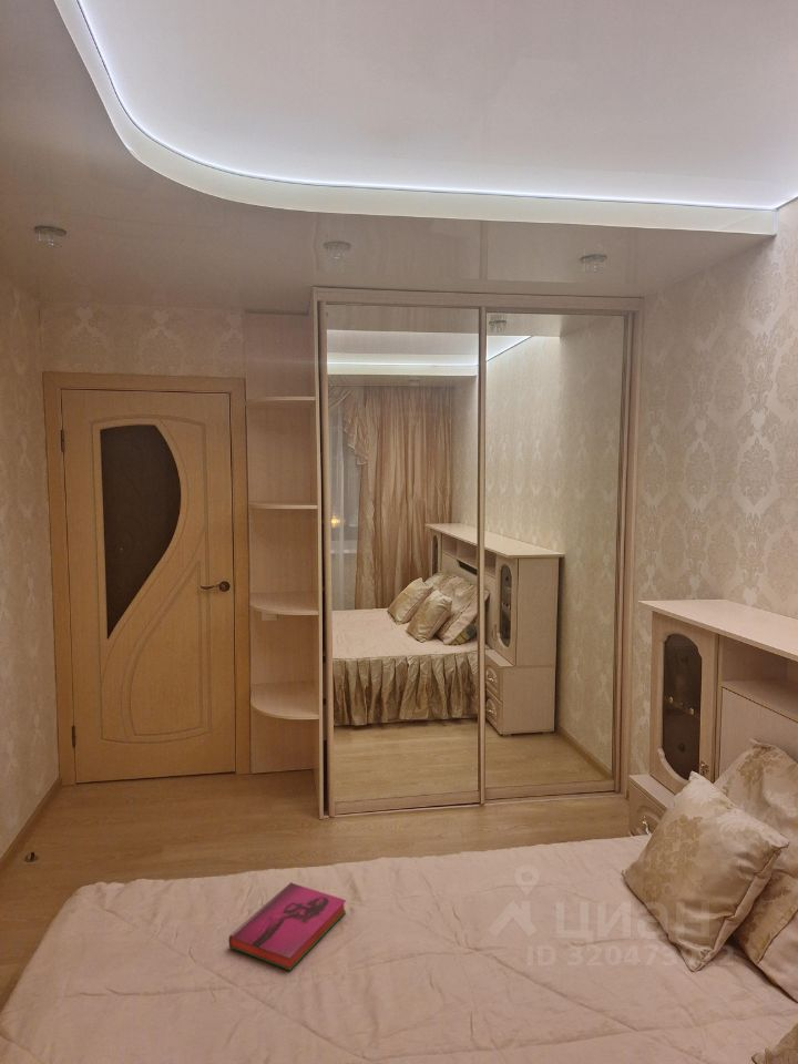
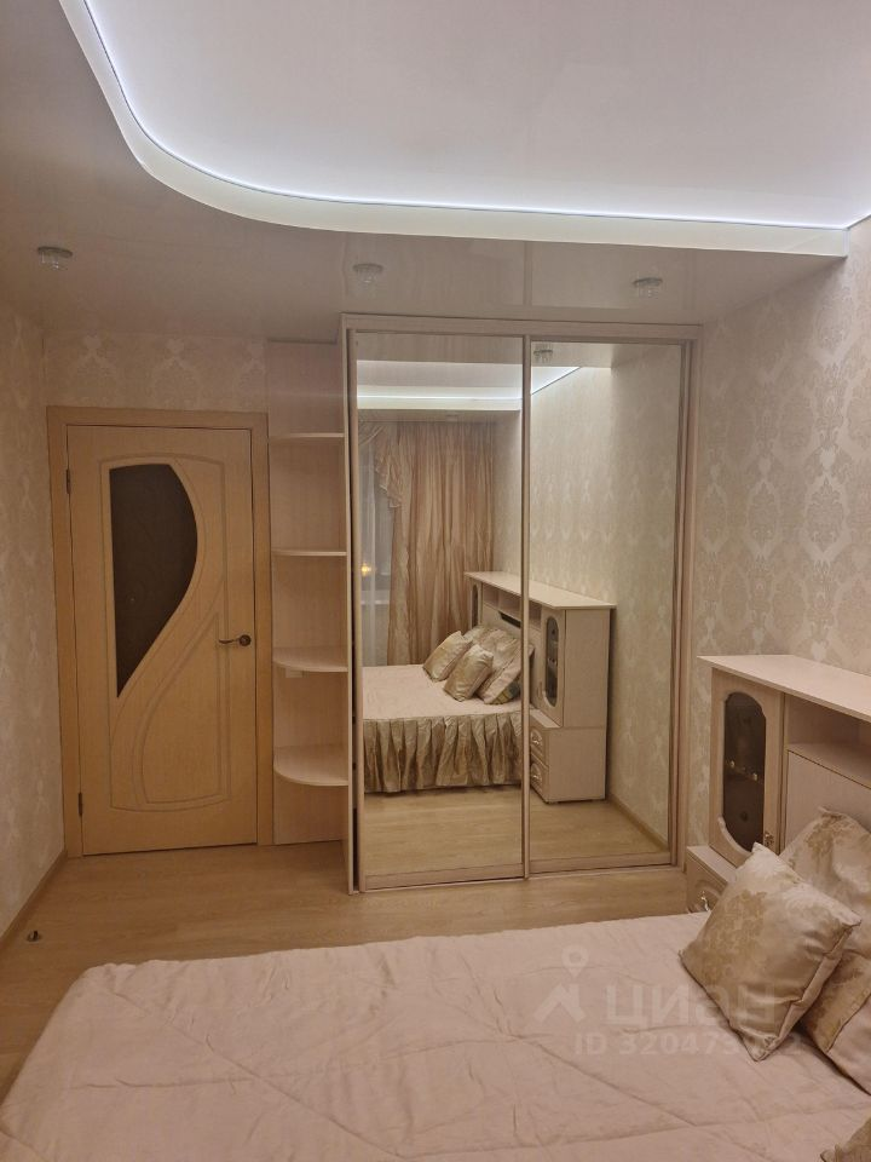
- hardback book (289, 922)
